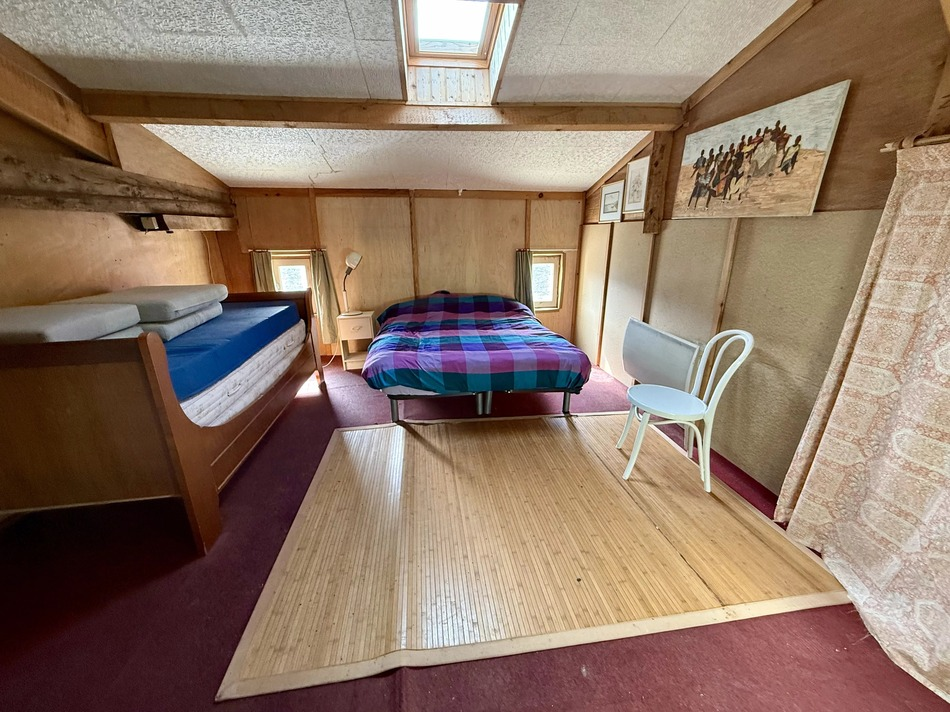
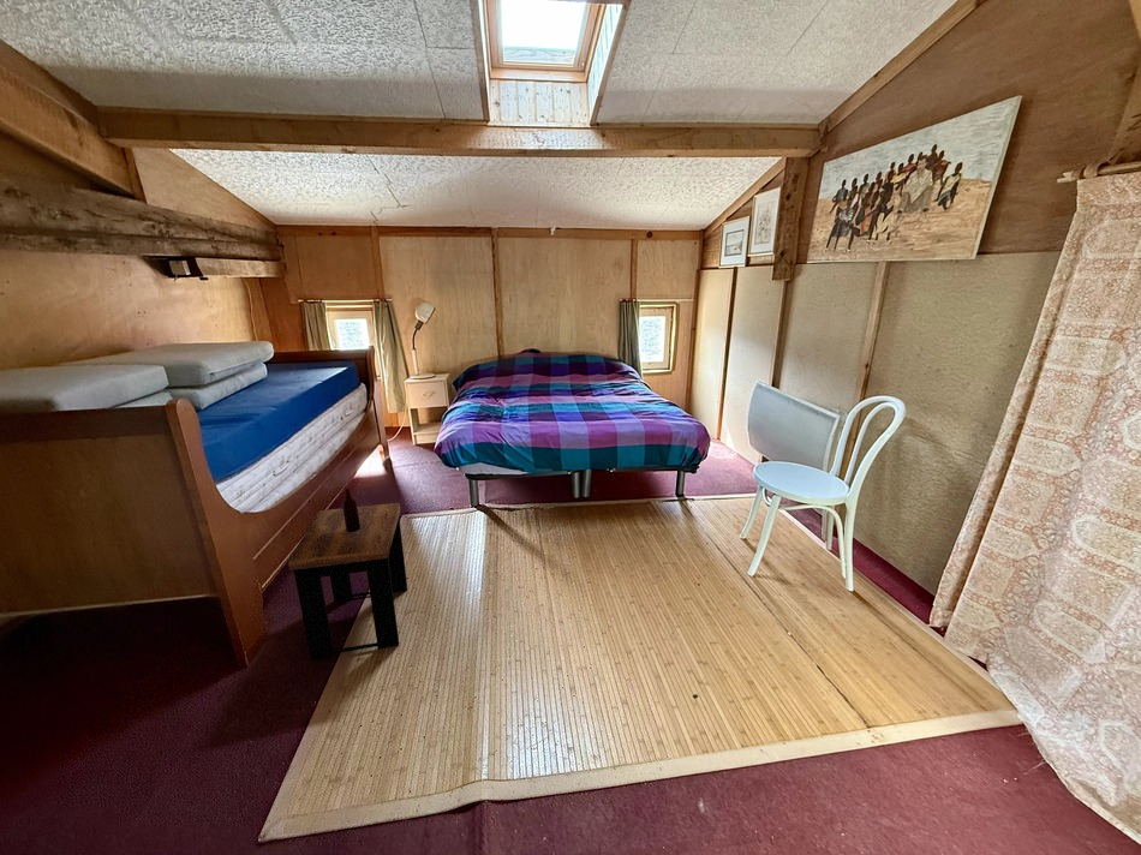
+ side table (354, 556)
